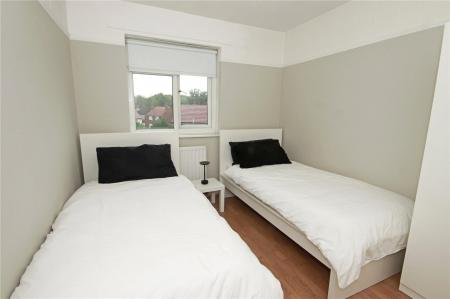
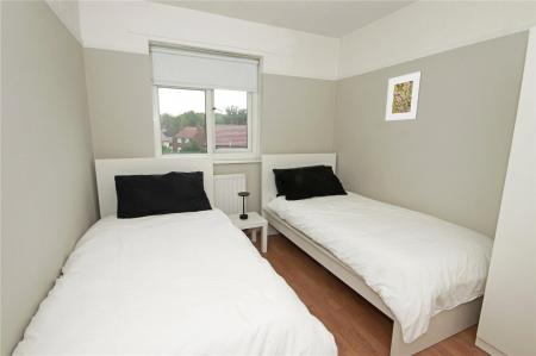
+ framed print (401, 98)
